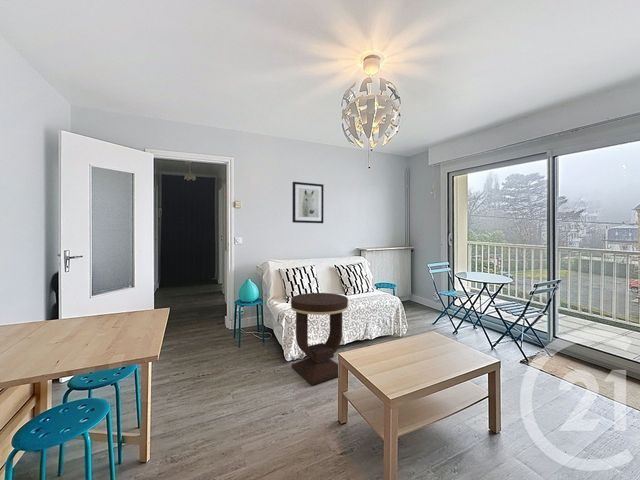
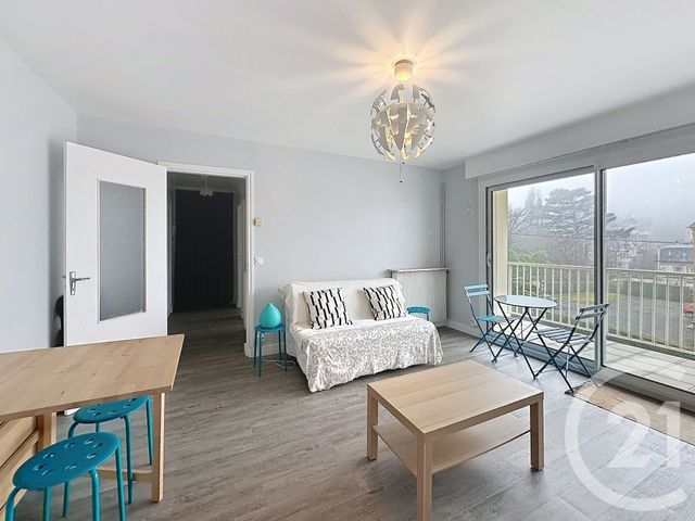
- side table (320, 343)
- wall art (308, 203)
